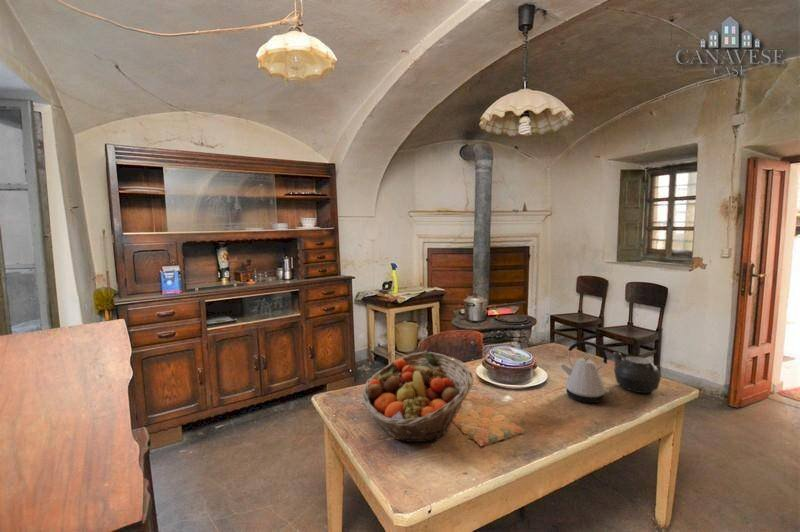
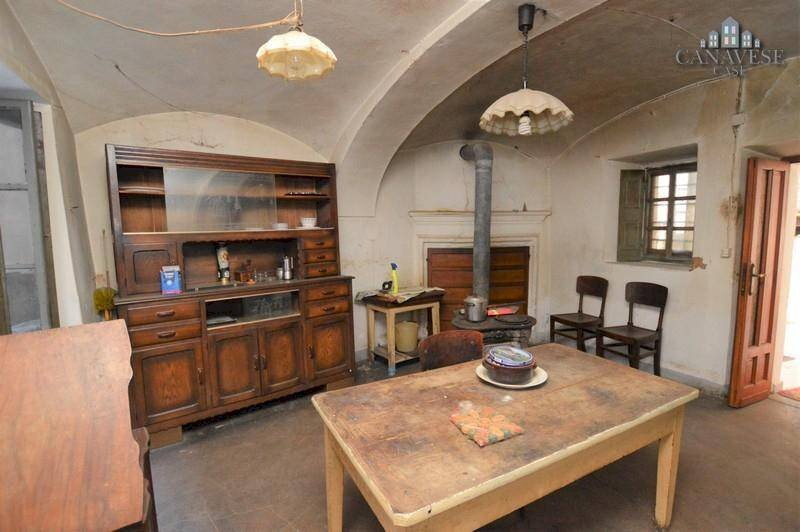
- kettle (584, 369)
- fruit basket (416, 392)
- teapot (633, 372)
